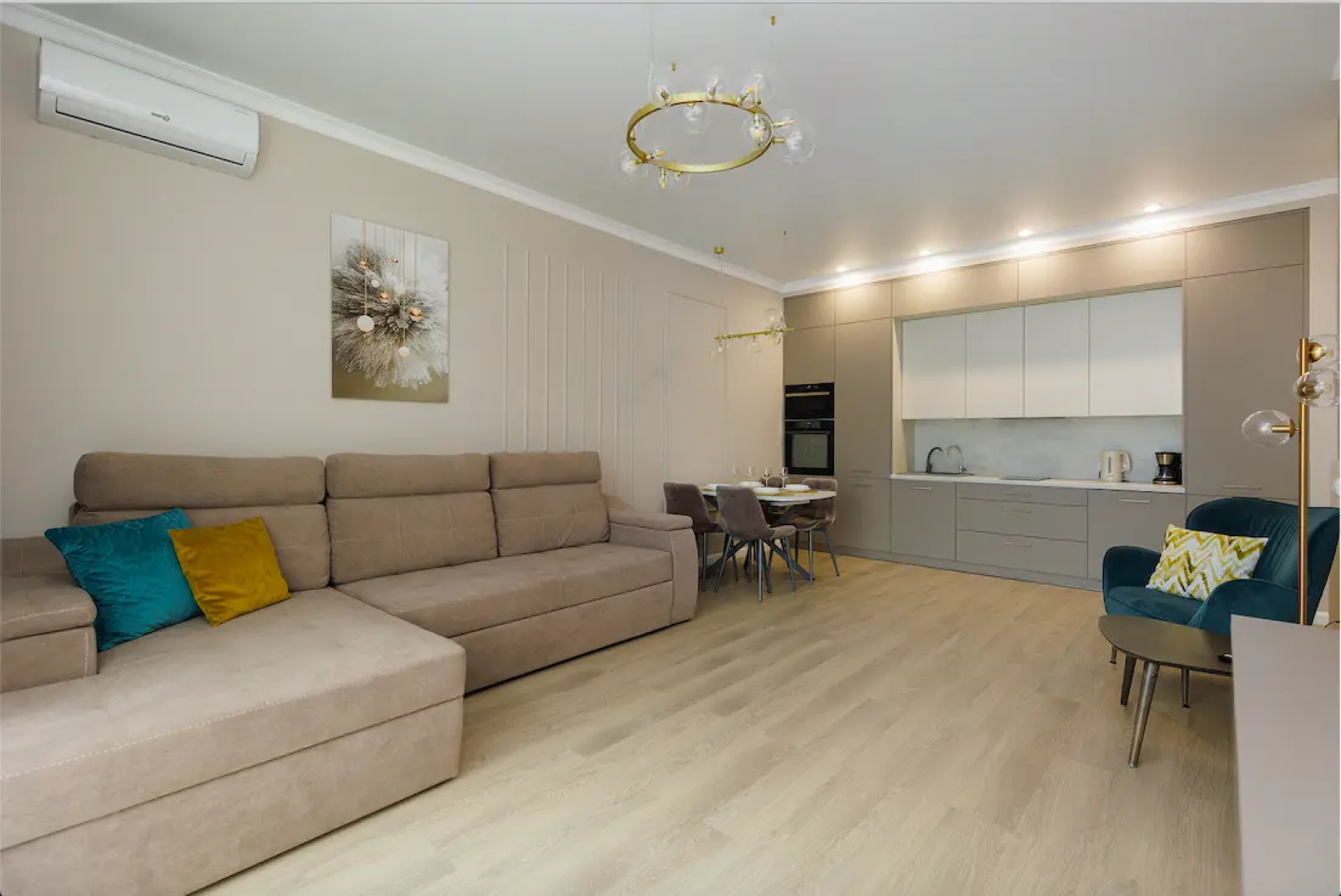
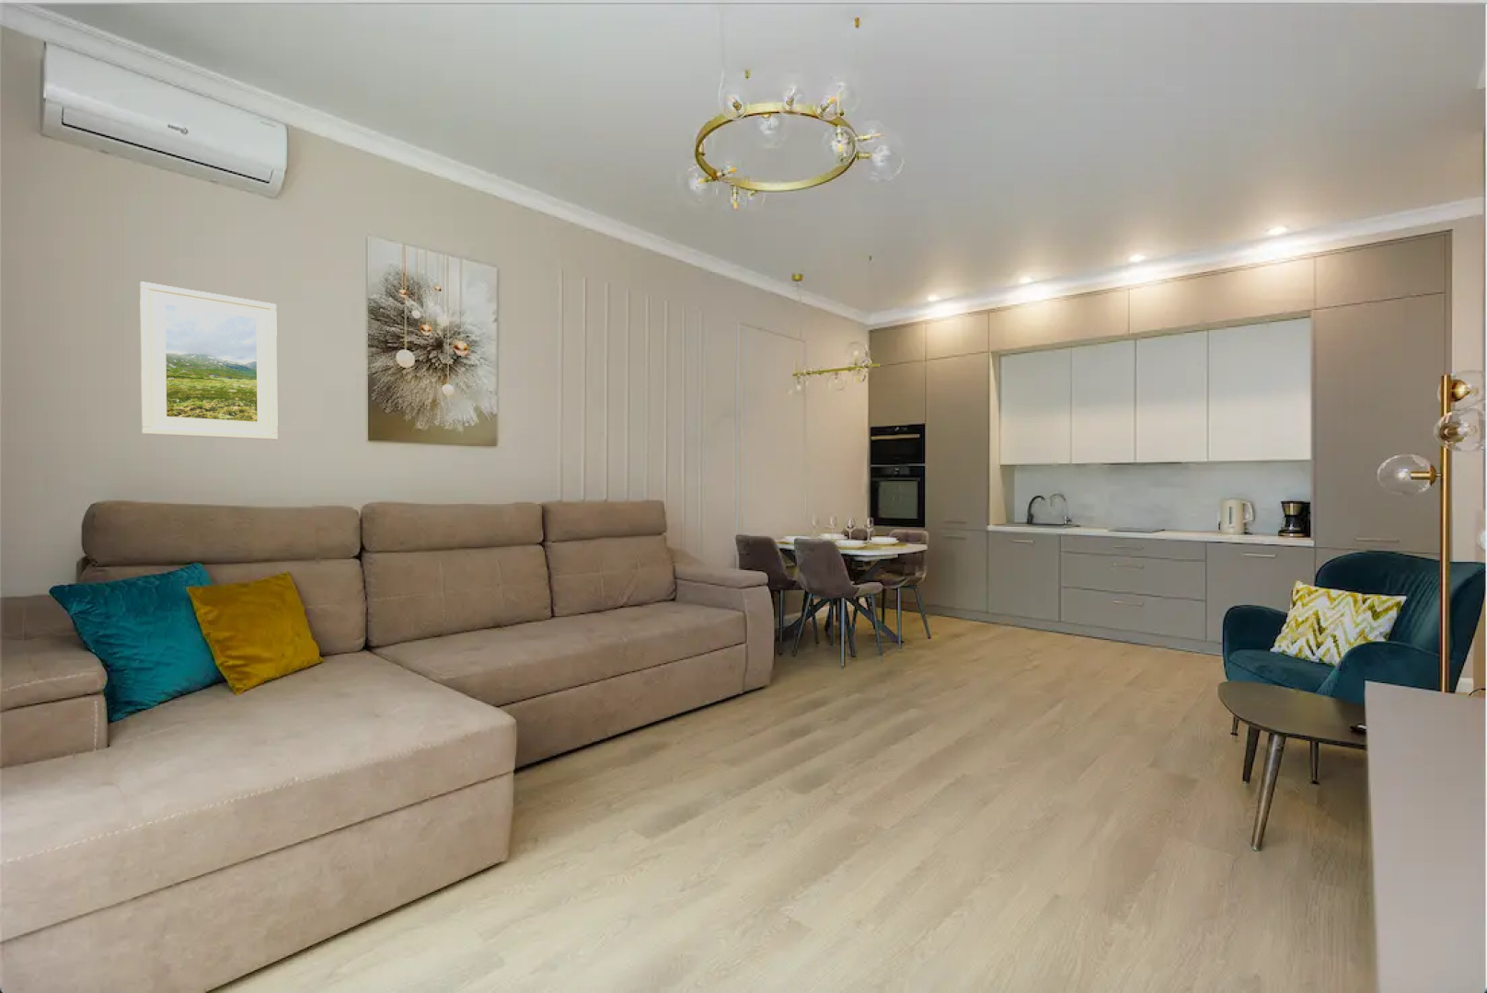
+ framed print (213, 365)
